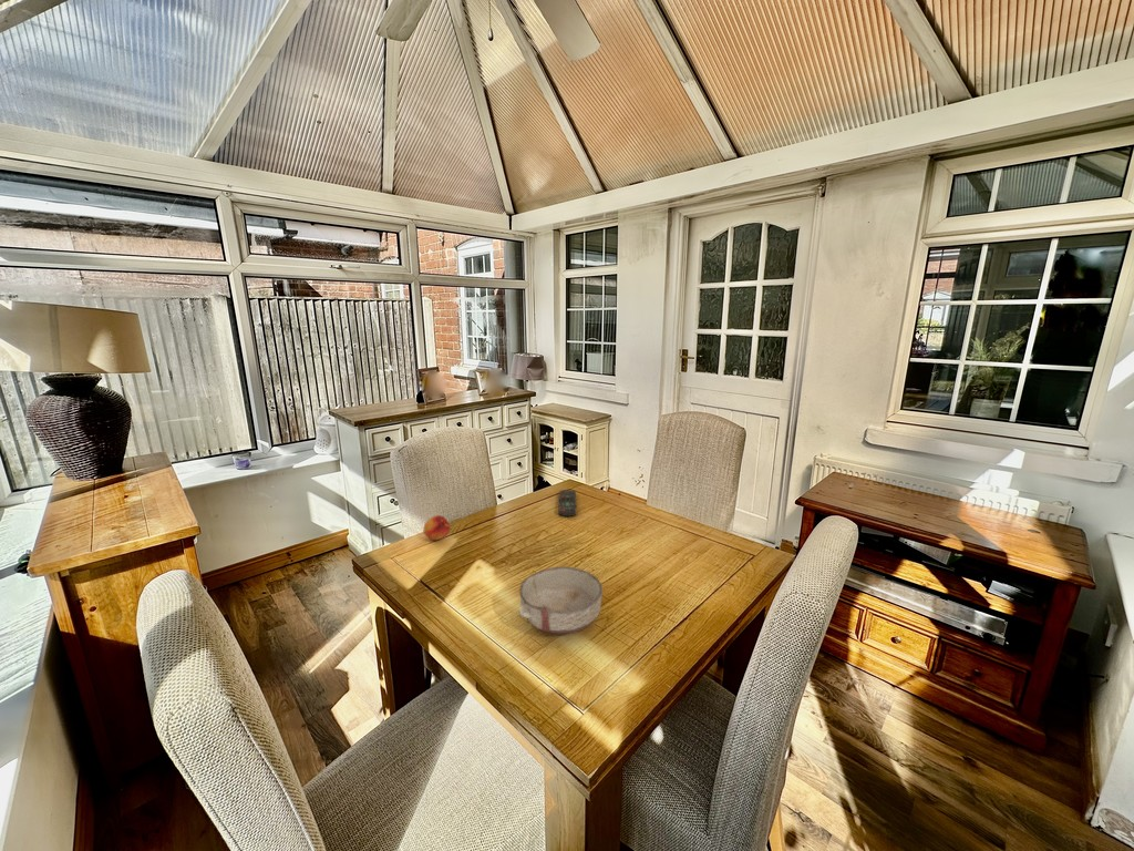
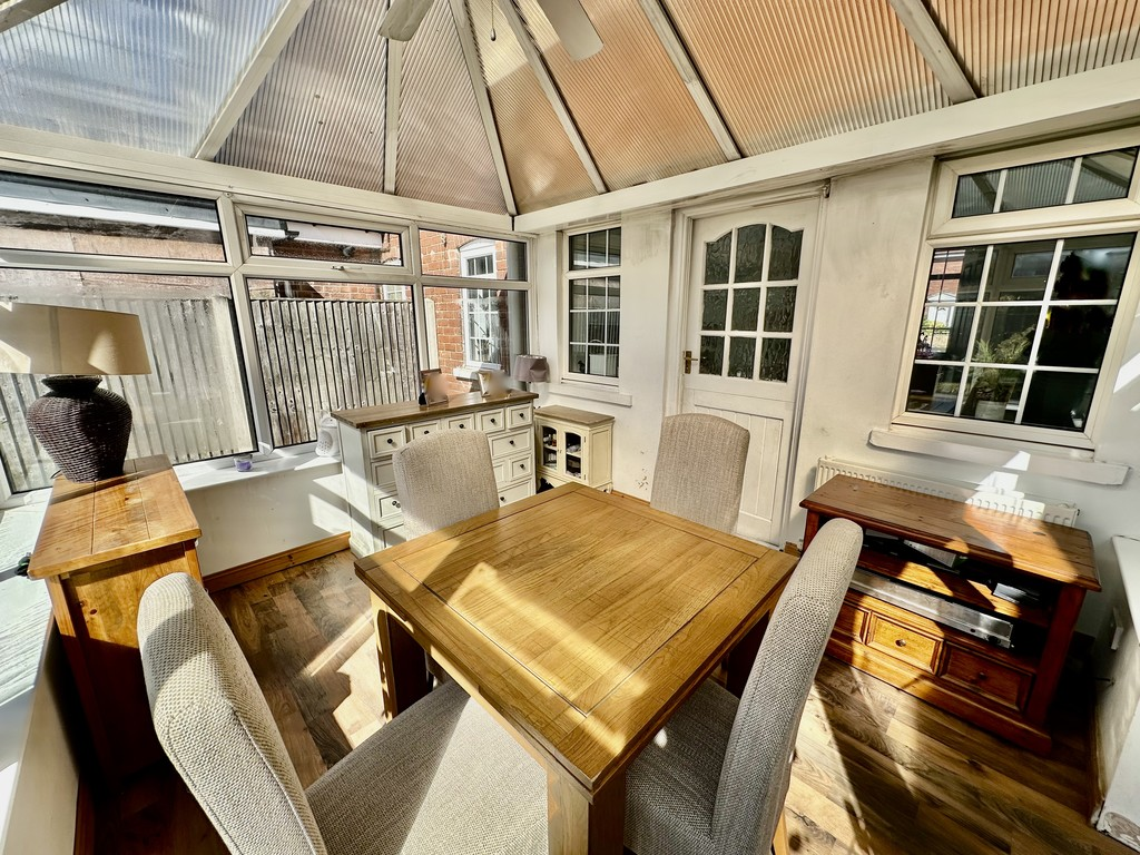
- fruit (435, 527)
- remote control (567, 502)
- ceramic bowl (560, 602)
